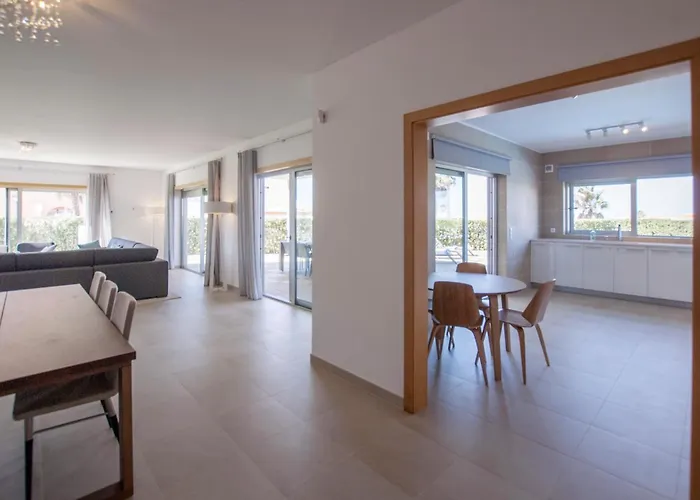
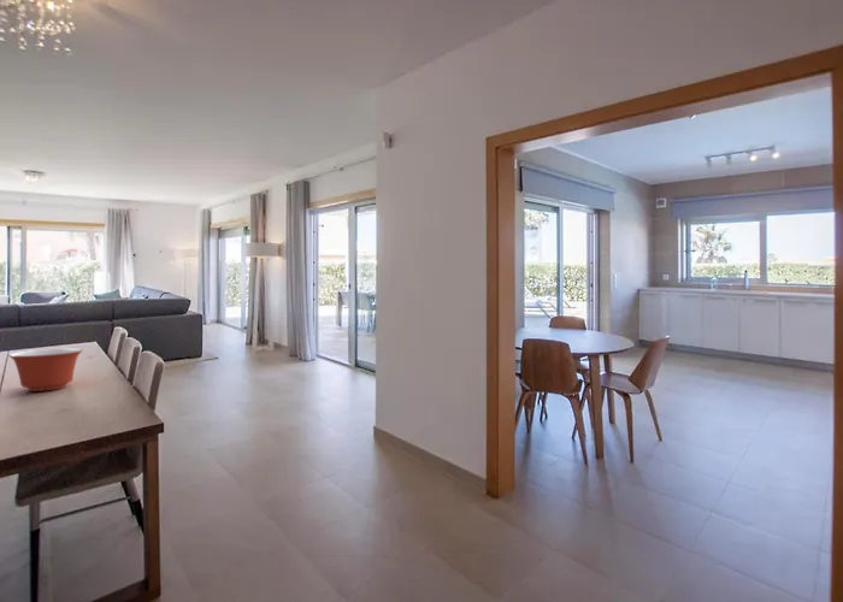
+ mixing bowl (47, 370)
